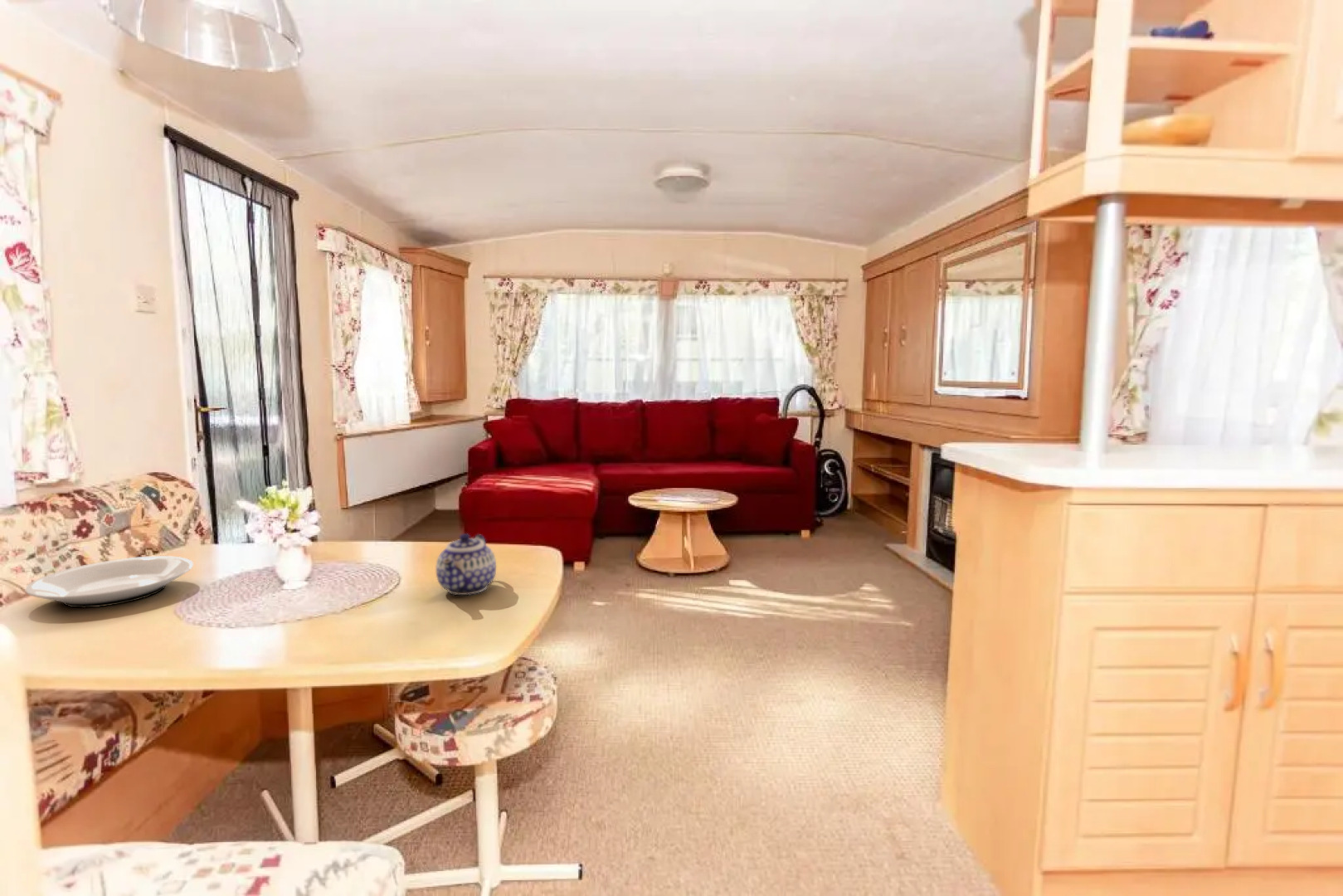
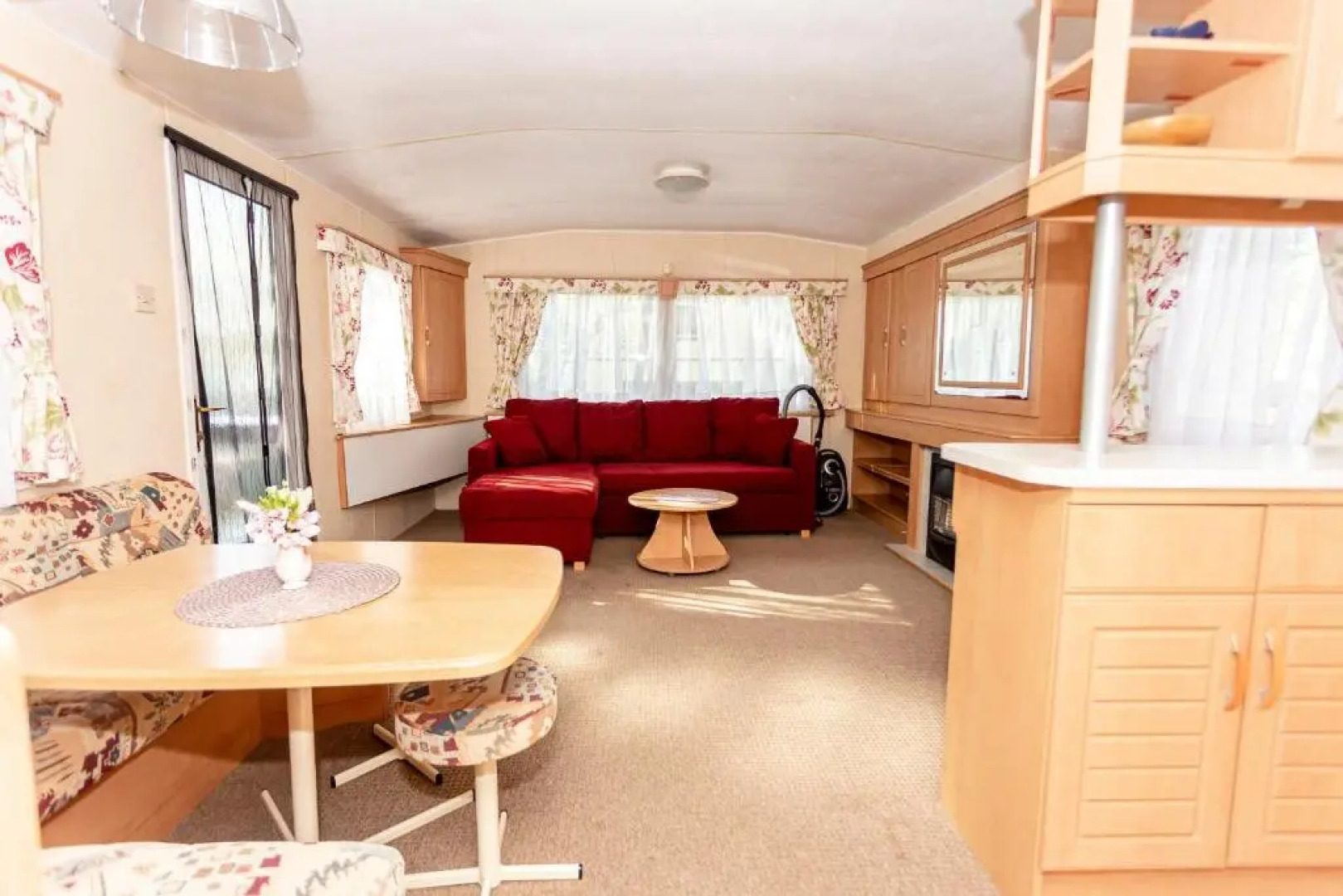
- plate (115, 583)
- teapot (466, 561)
